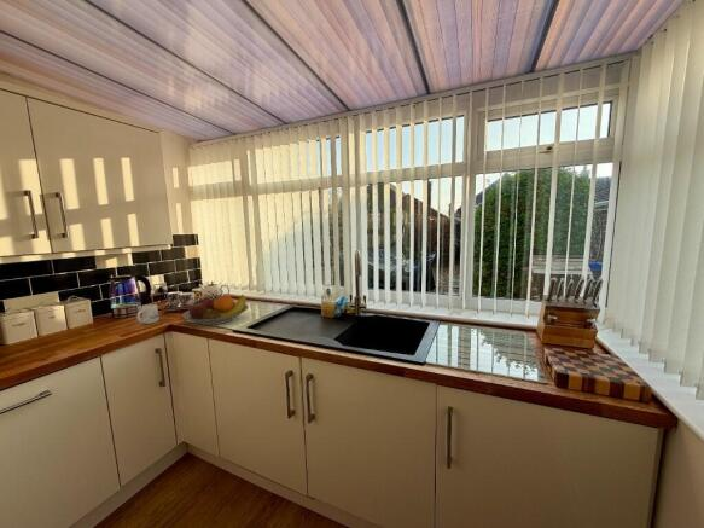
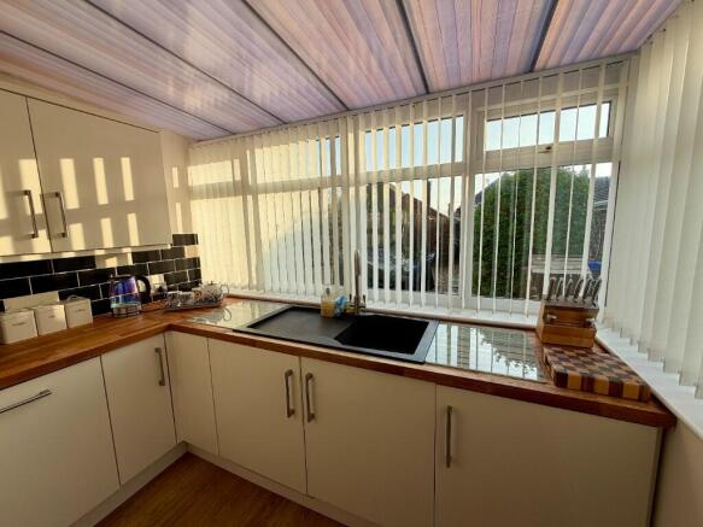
- fruit bowl (216, 307)
- mug (146, 314)
